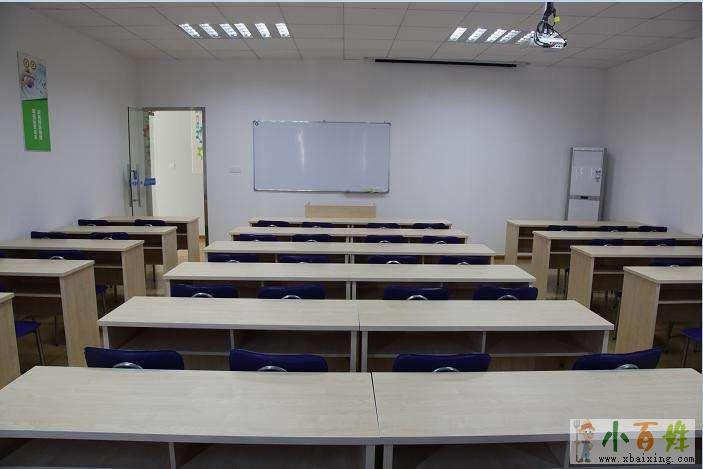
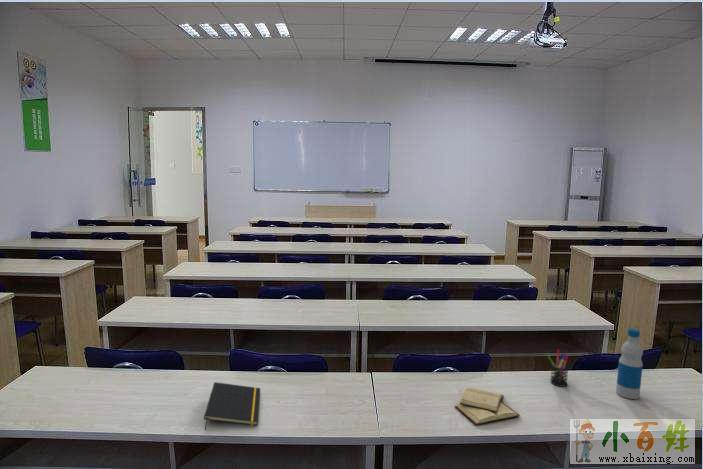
+ notepad (234, 402)
+ diary (482, 400)
+ bottle (630, 362)
+ pen holder (557, 367)
